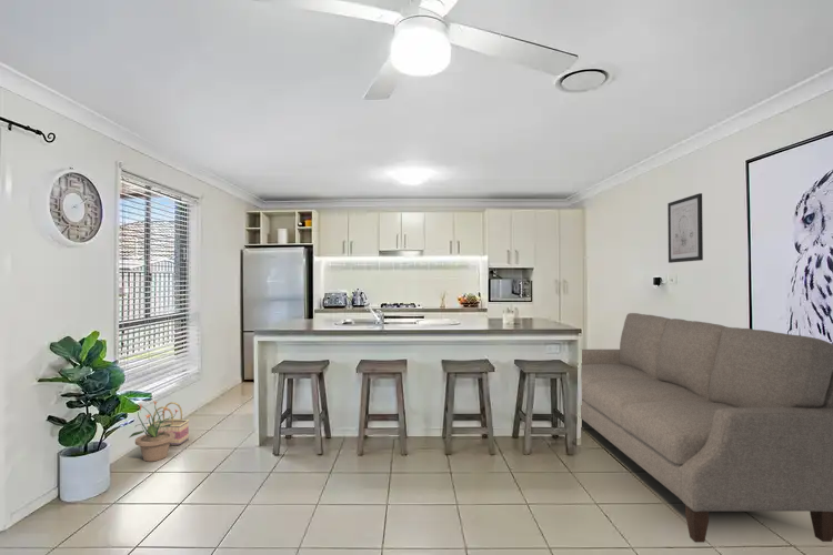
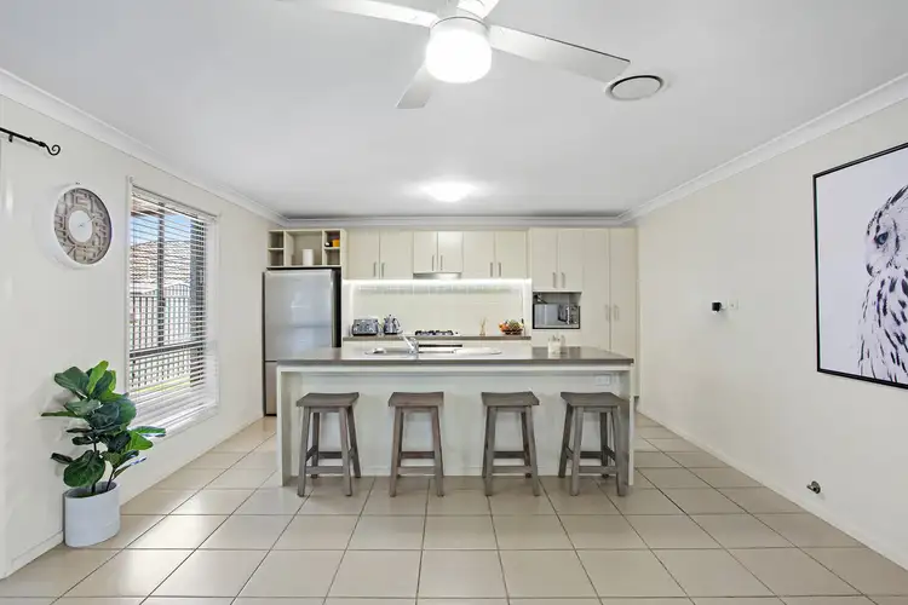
- wall art (684, 230)
- basket (168, 423)
- sofa (660, 391)
- potted plant (152, 430)
